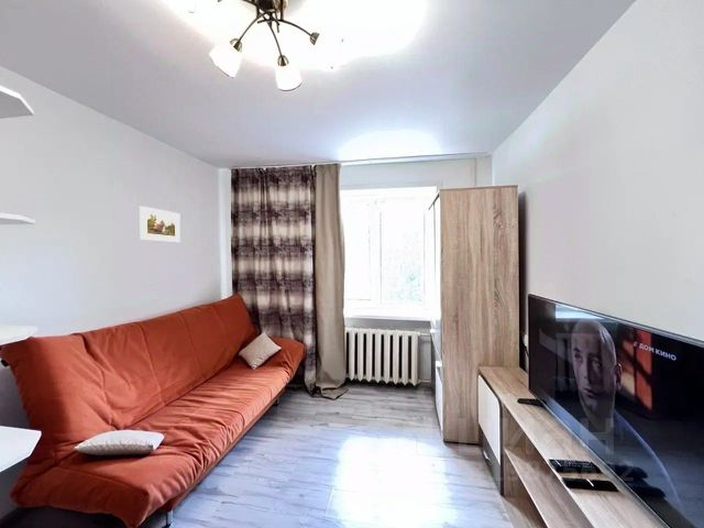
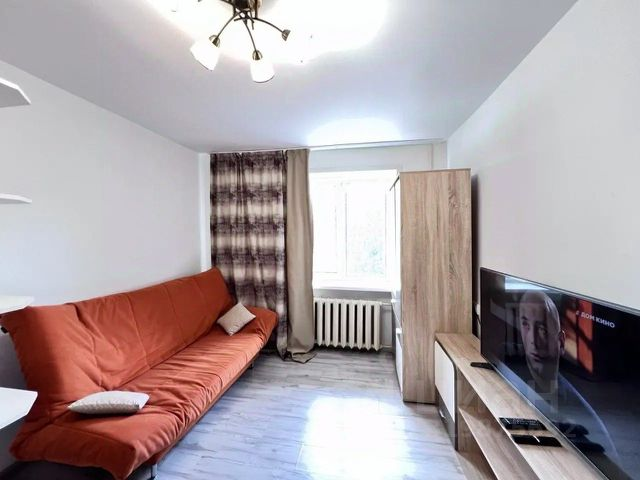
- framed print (161, 226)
